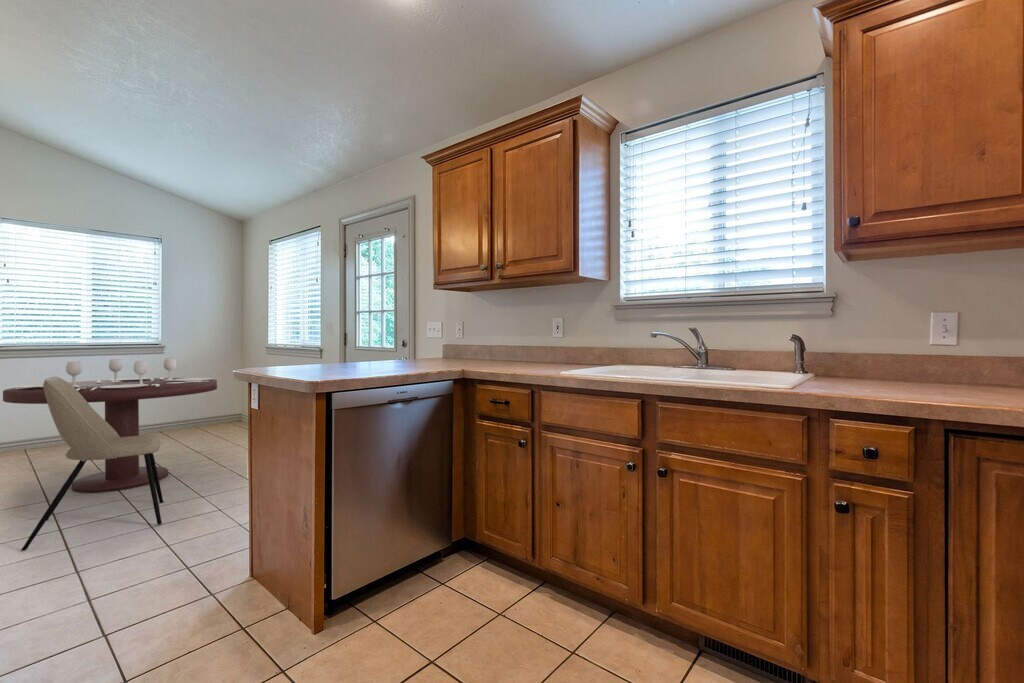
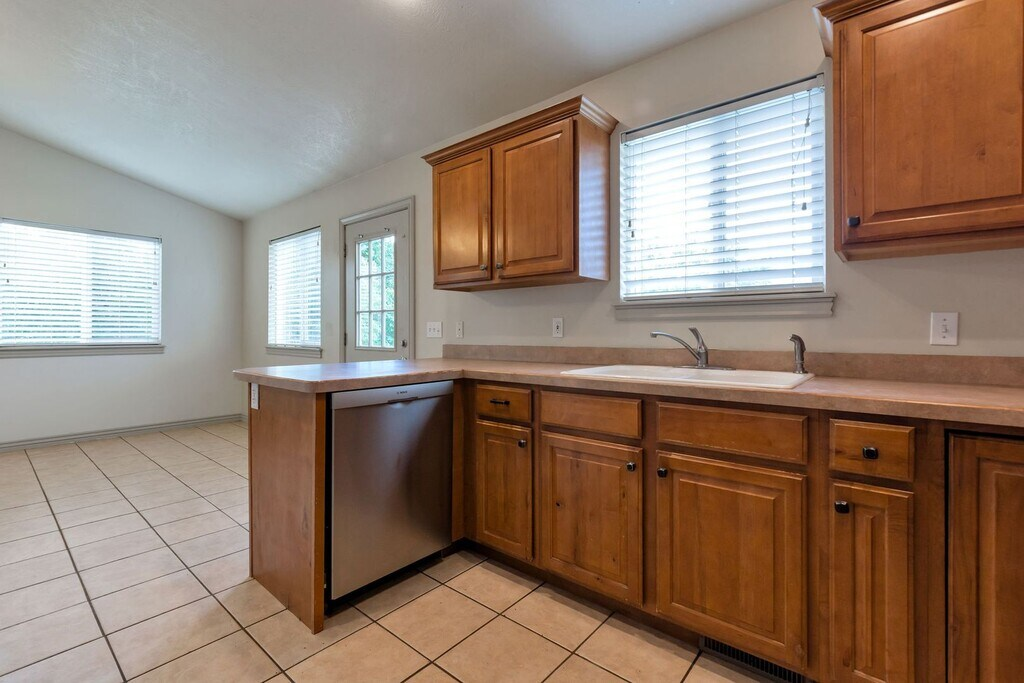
- dining chair (101, 449)
- dining table (122, 419)
